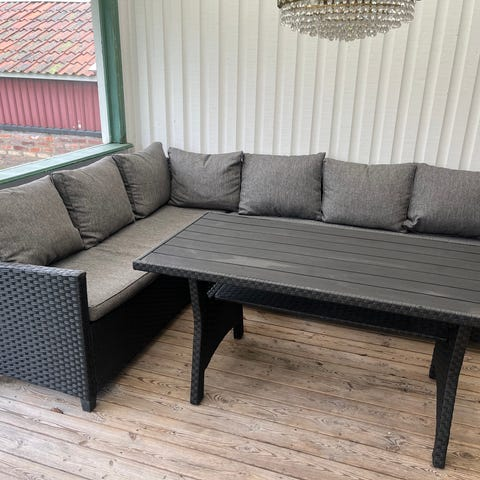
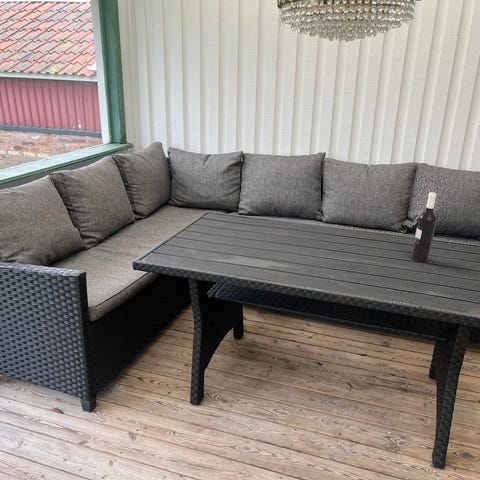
+ wine bottle (426, 227)
